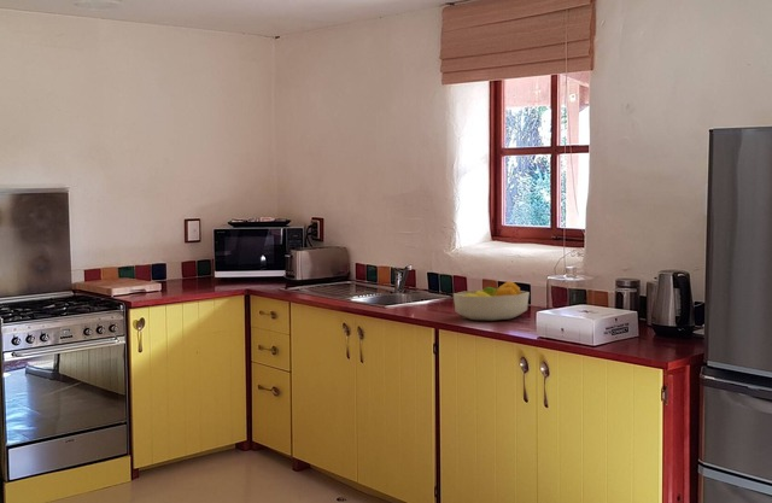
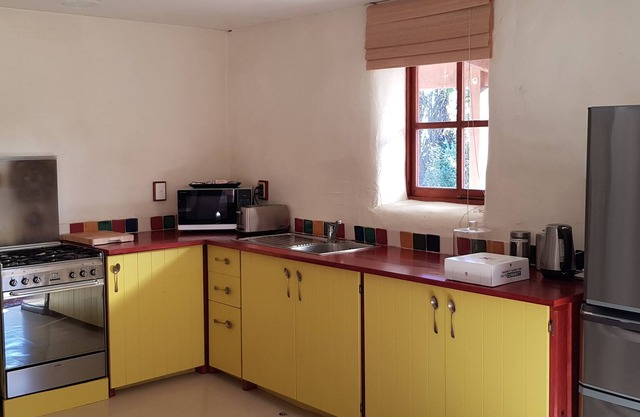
- fruit bowl (491, 299)
